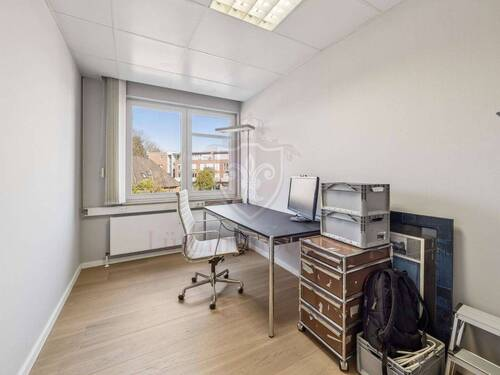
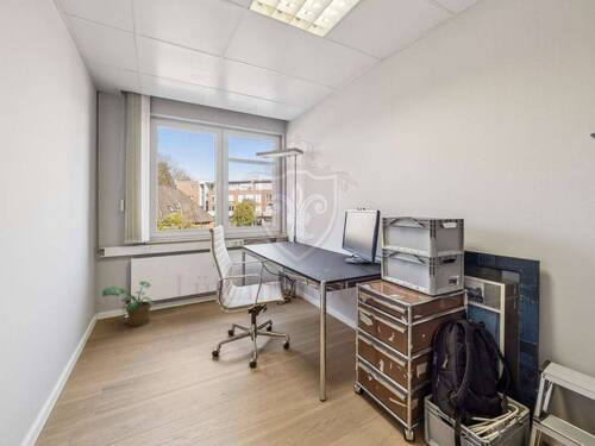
+ potted plant (131, 303)
